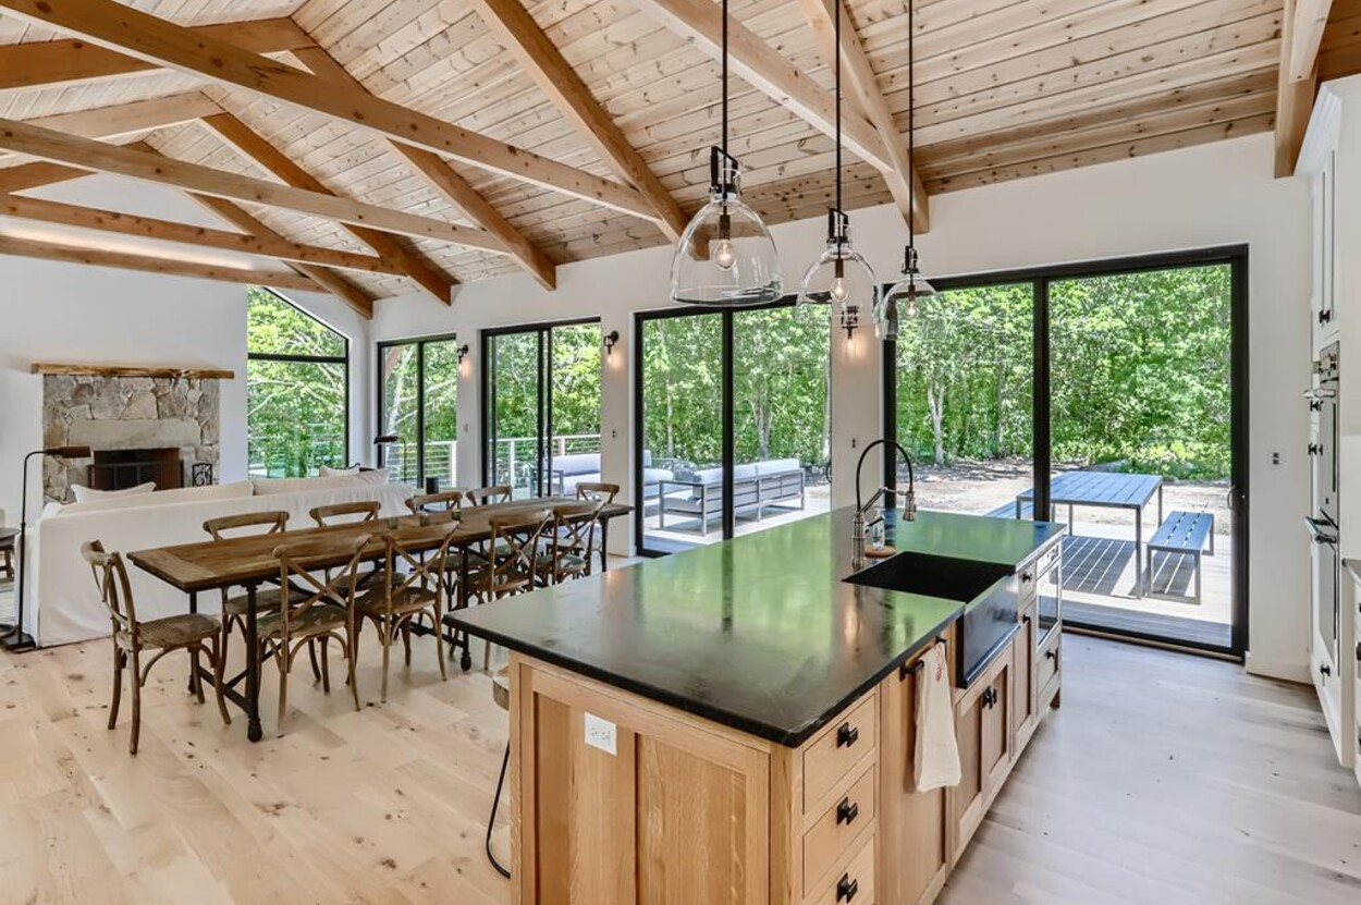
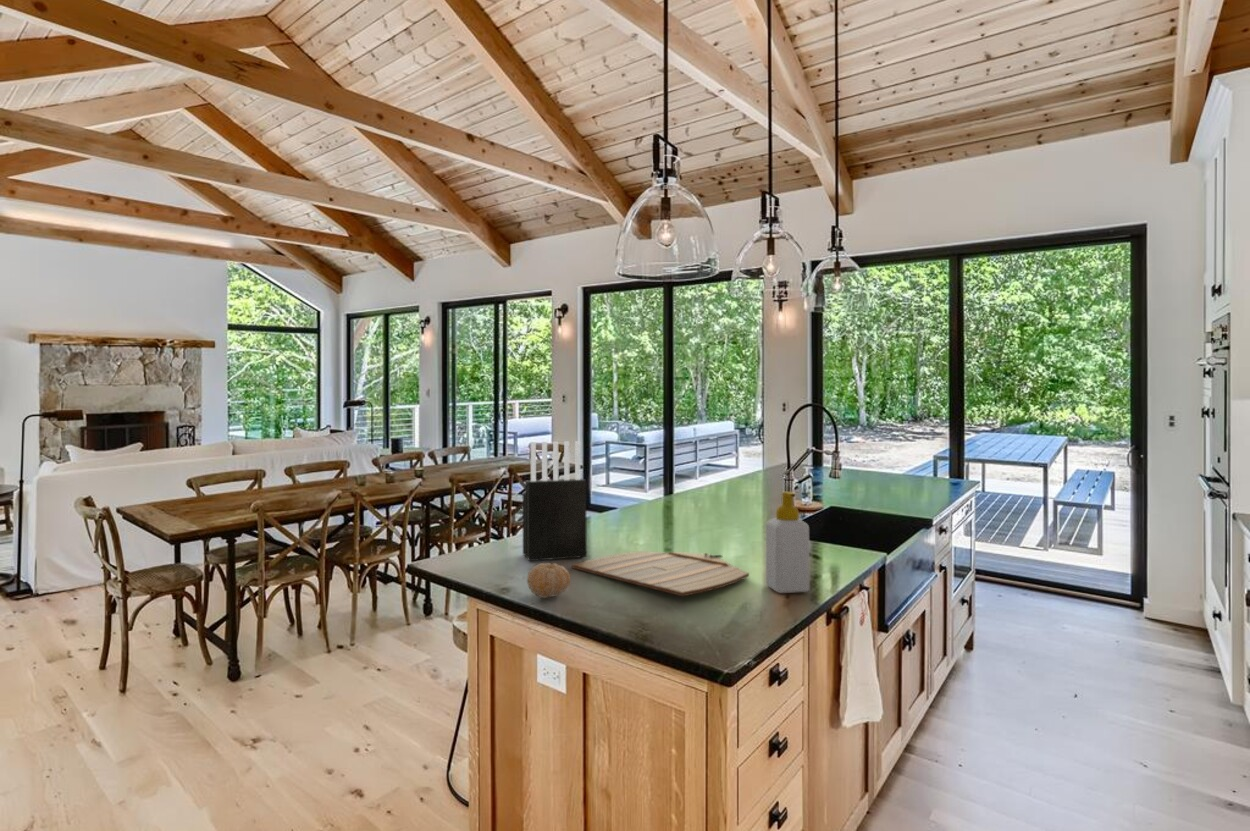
+ soap bottle (787, 540)
+ fruit (548, 580)
+ cutting board (671, 565)
+ knife block (553, 498)
